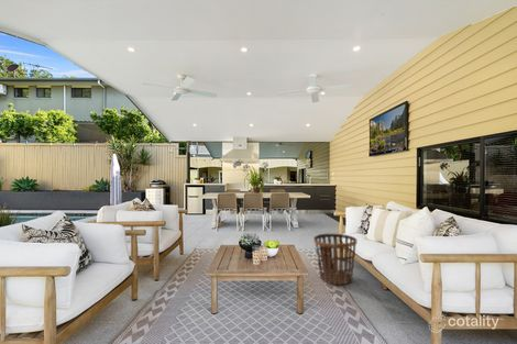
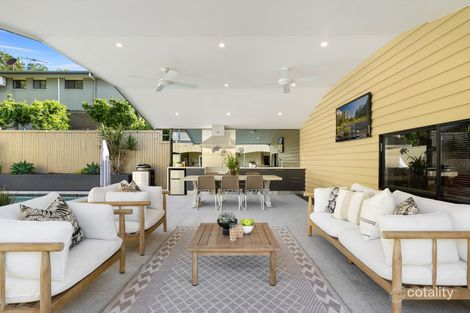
- basket (334, 257)
